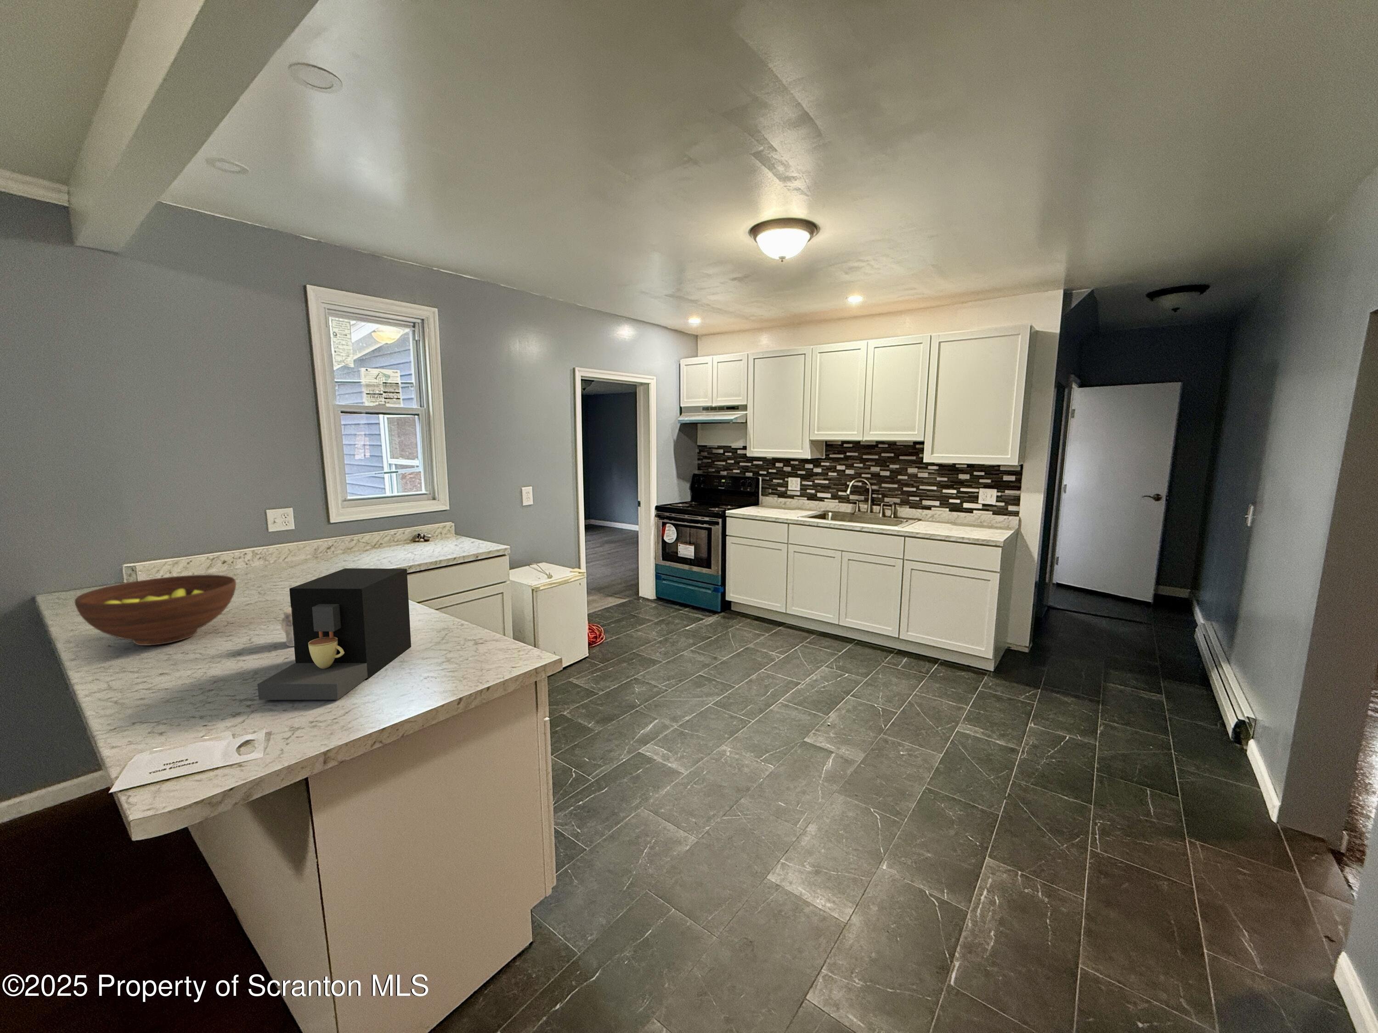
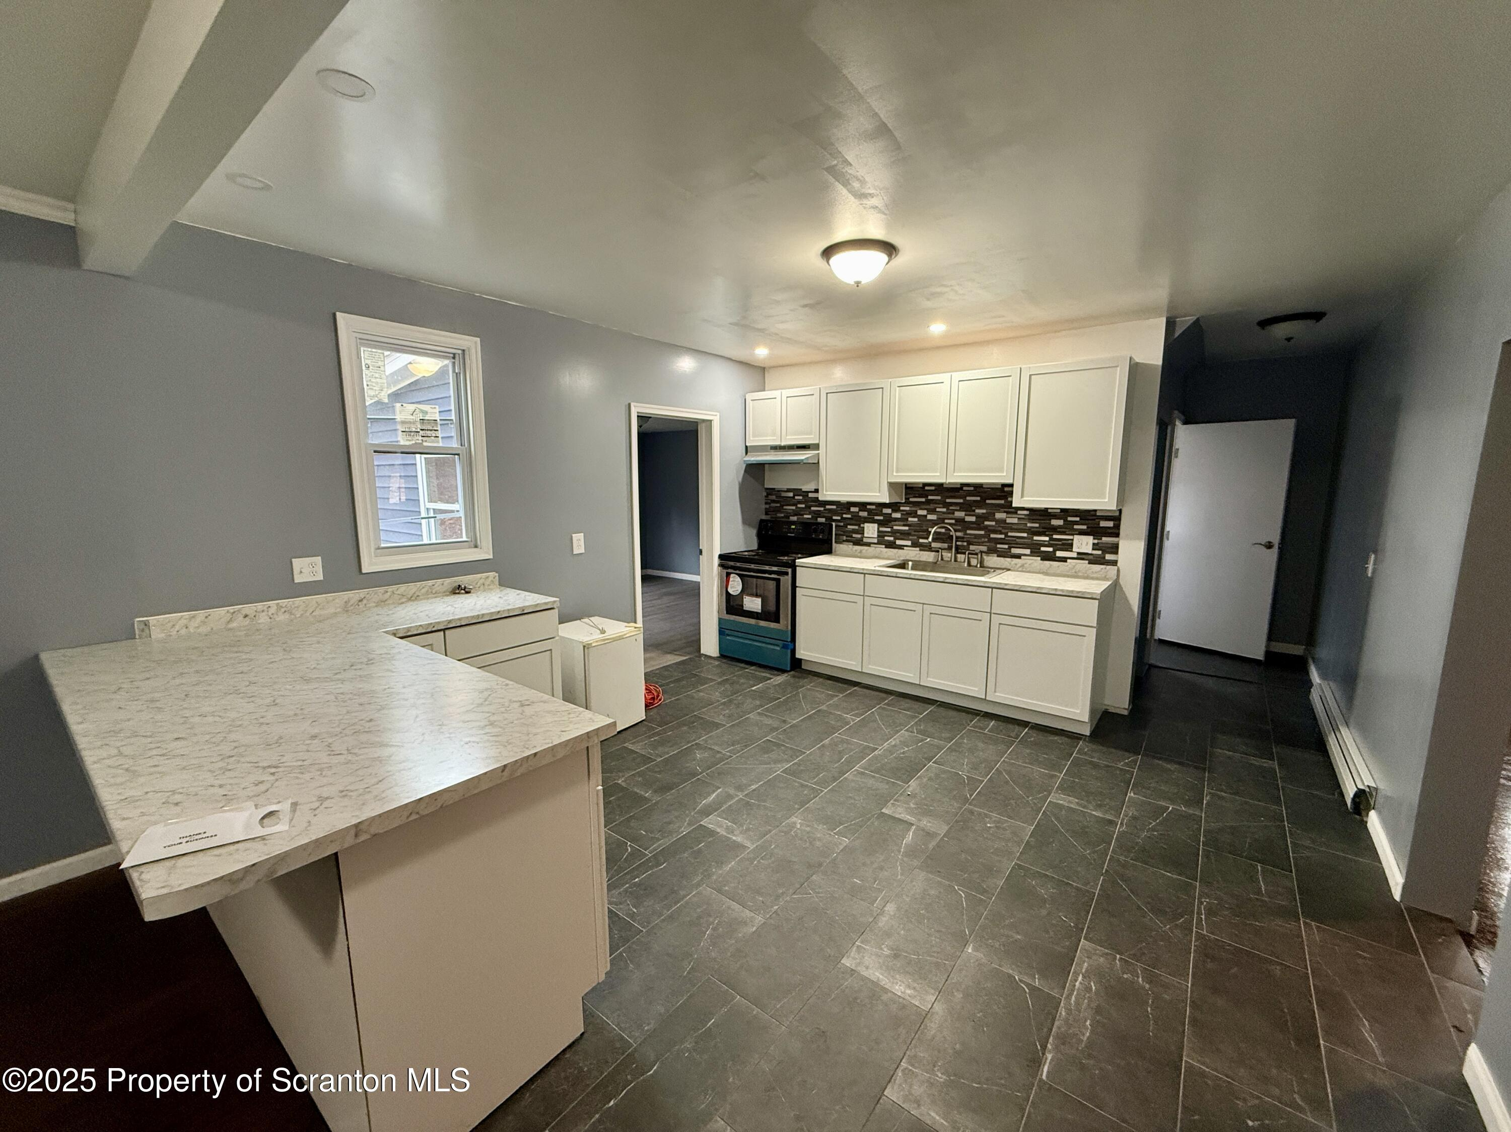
- mug (292, 625)
- fruit bowl (164, 613)
- coffee maker (342, 627)
